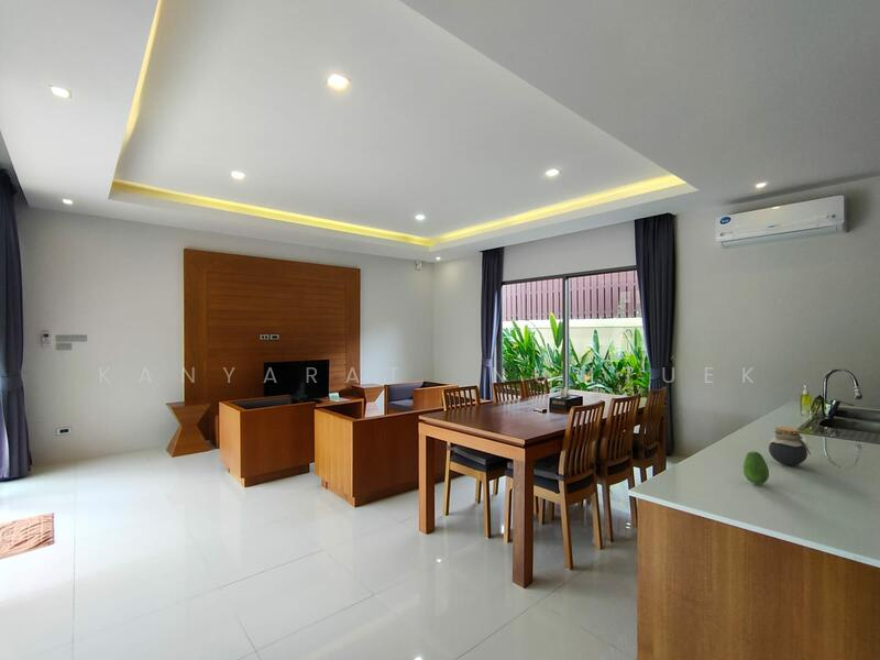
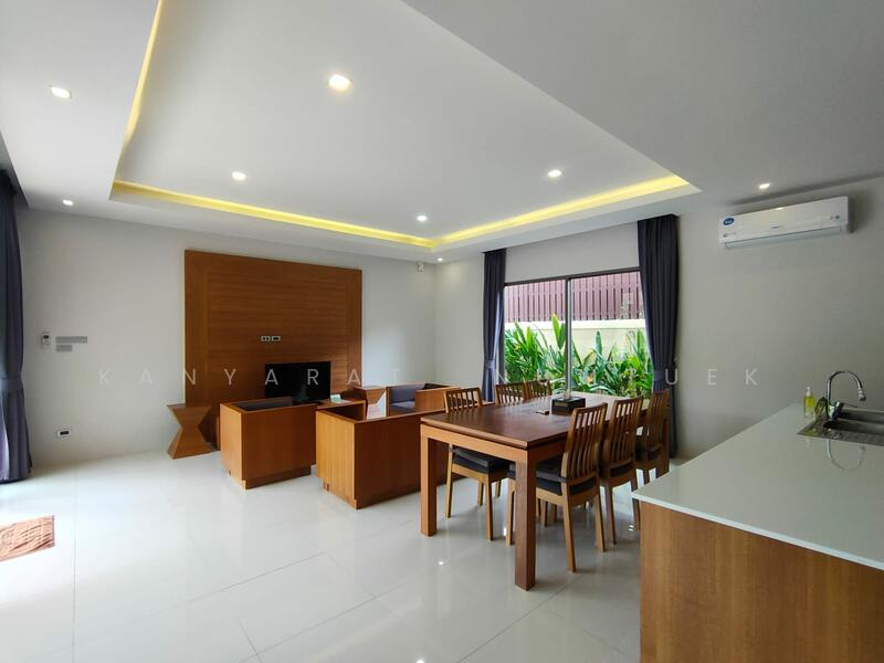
- fruit (756, 468)
- jar (790, 447)
